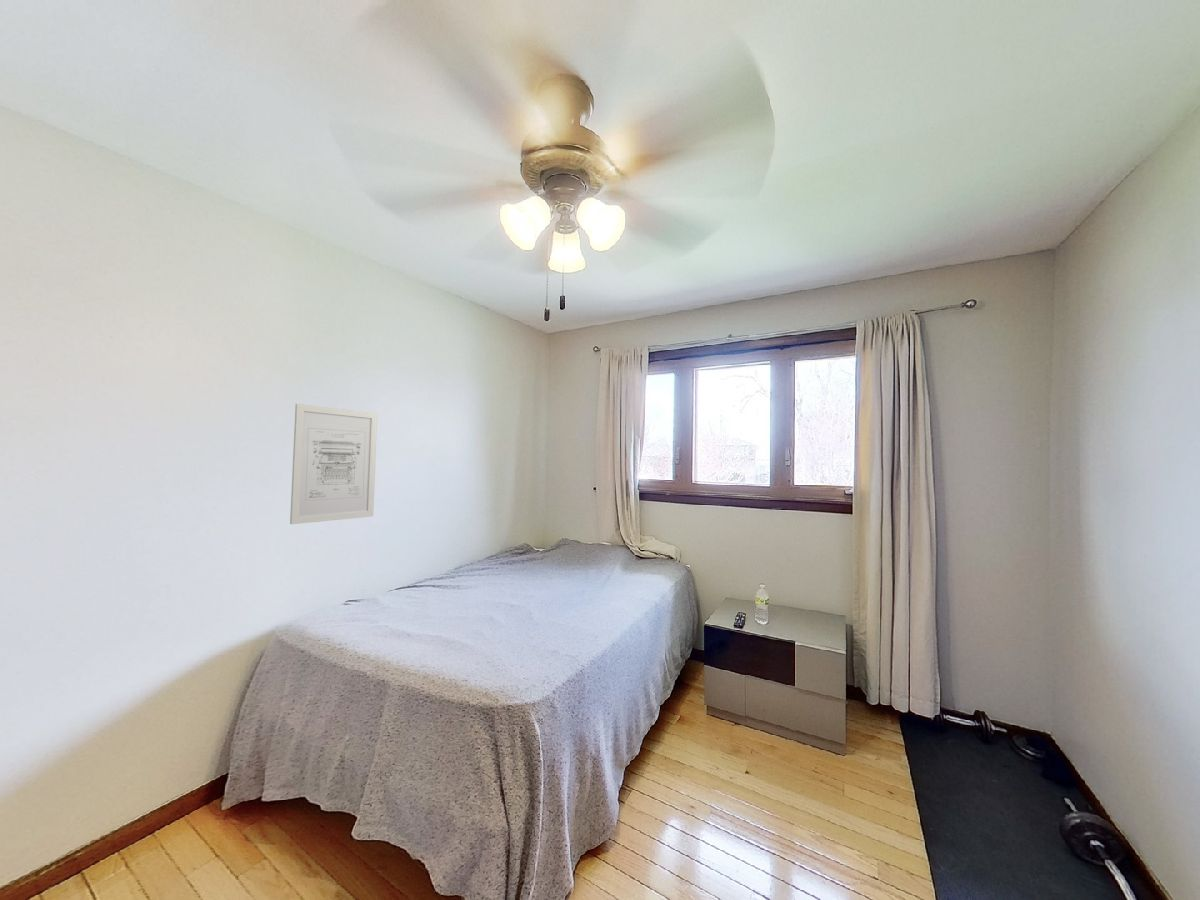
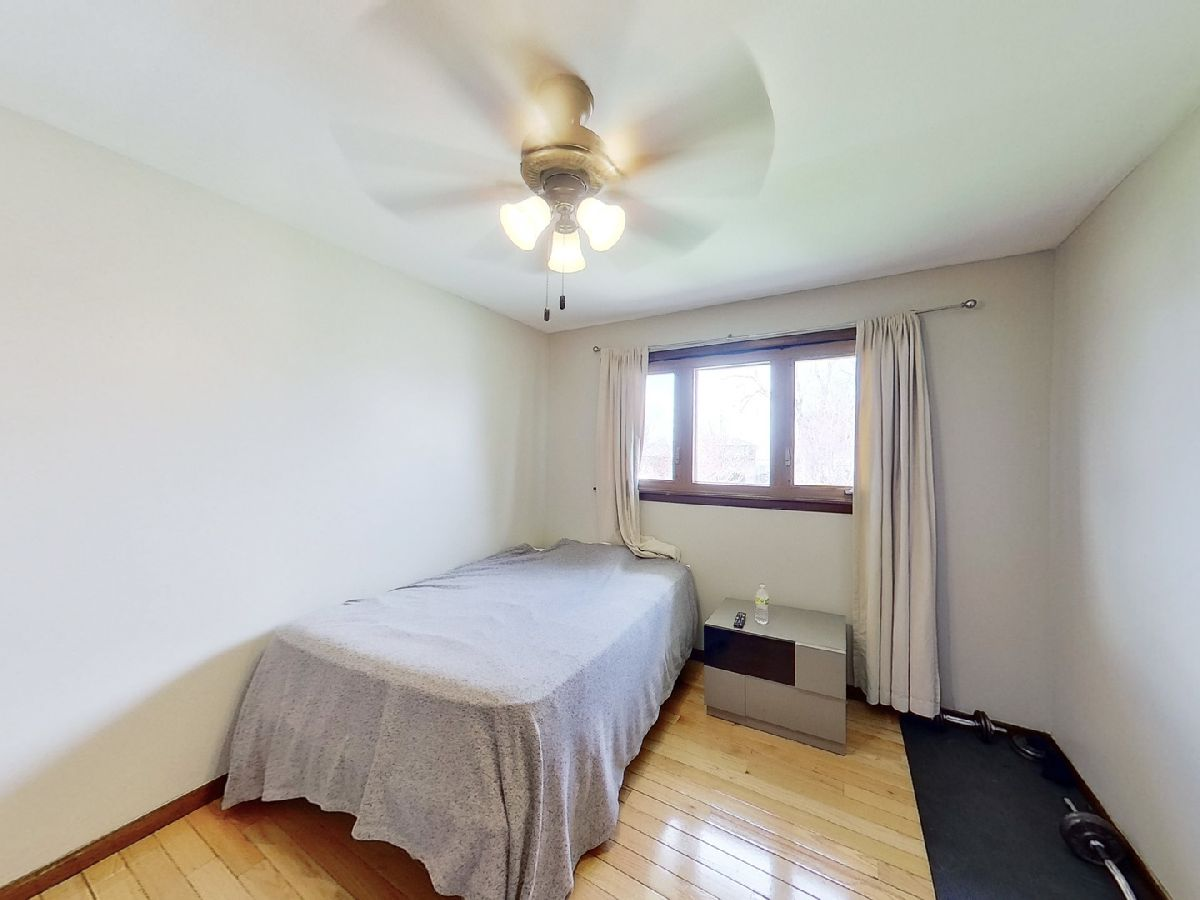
- wall art (337, 464)
